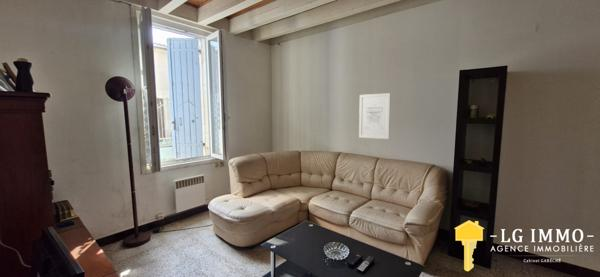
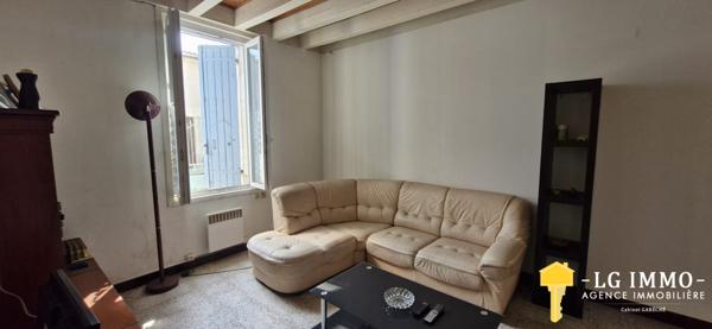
- wall art (373, 116)
